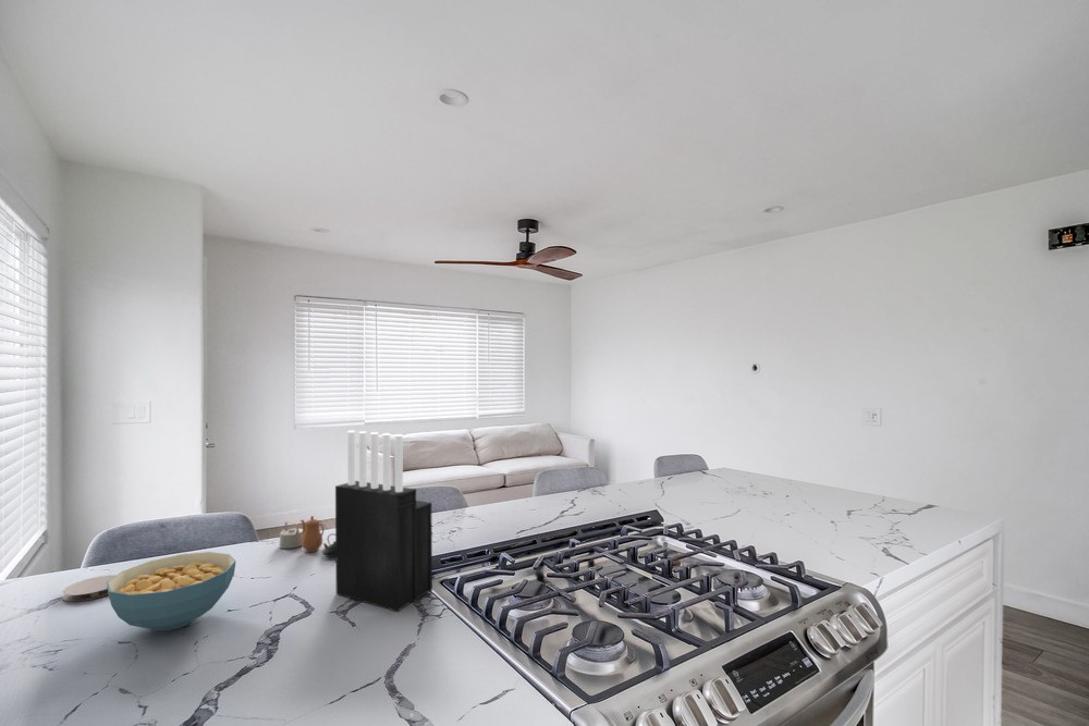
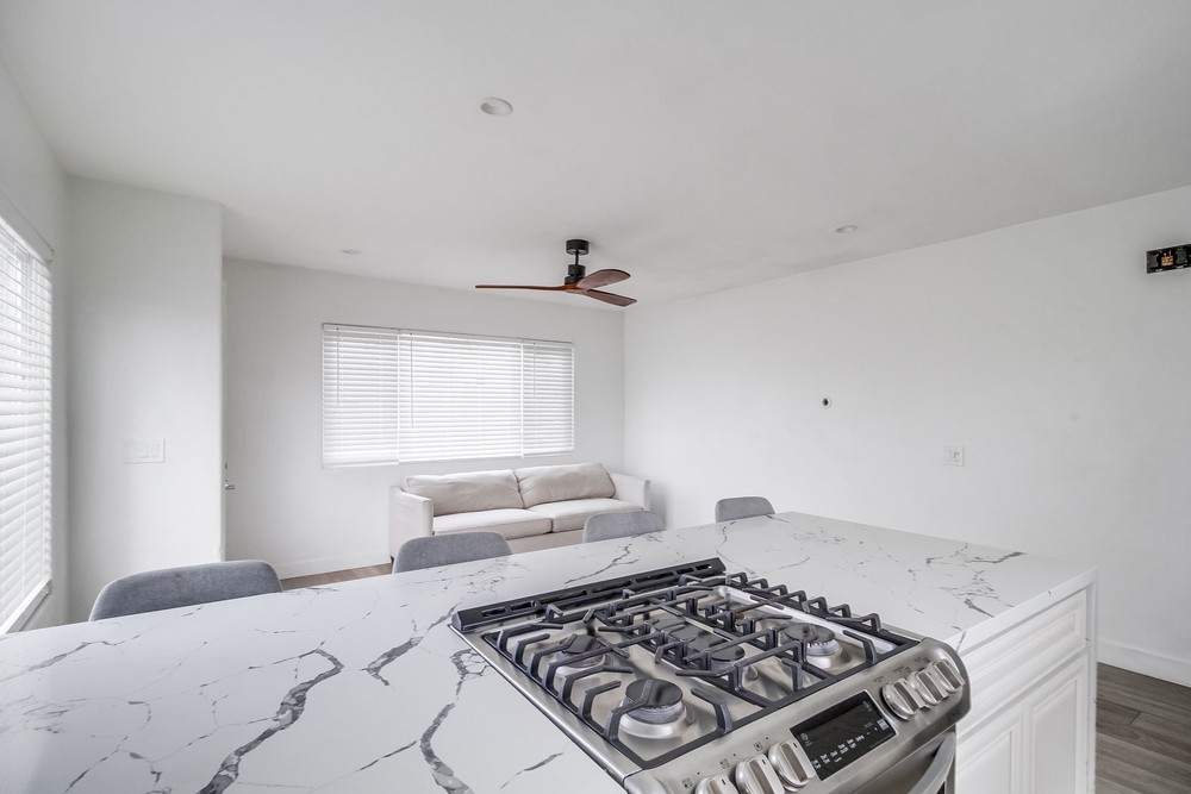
- knife block (388, 510)
- cereal bowl (174, 596)
- teapot (310, 532)
- coaster (94, 588)
